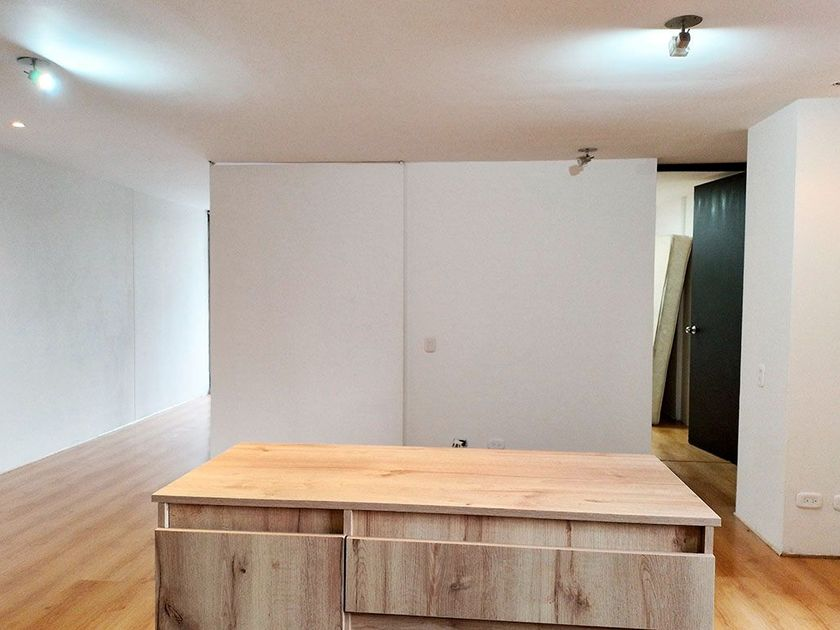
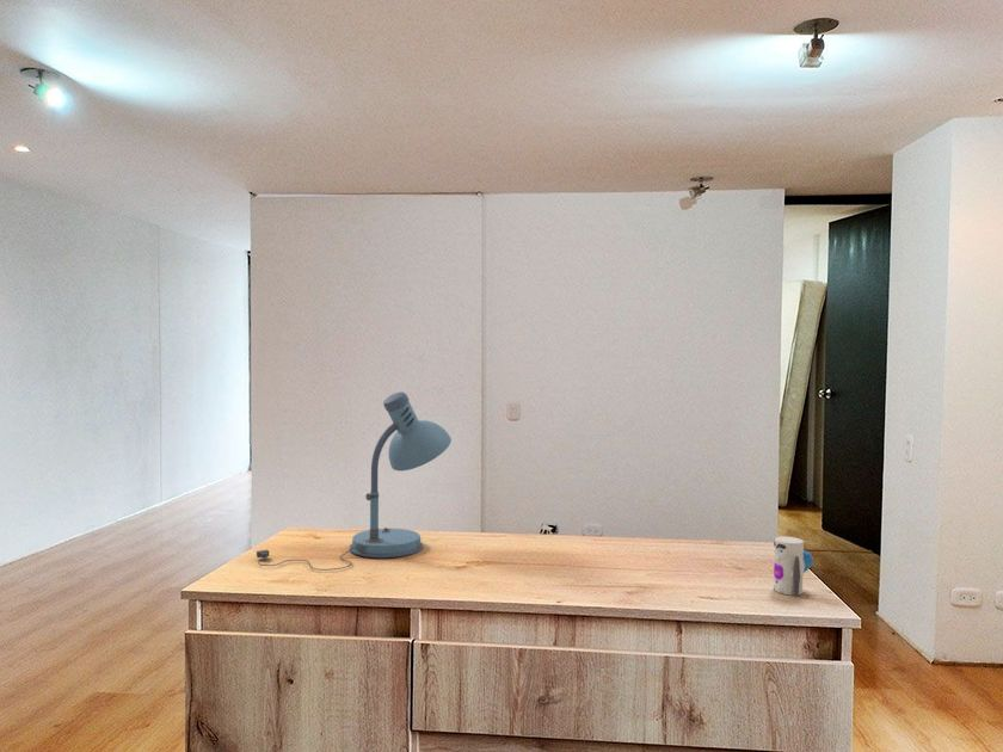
+ desk lamp (371, 471)
+ toy (794, 566)
